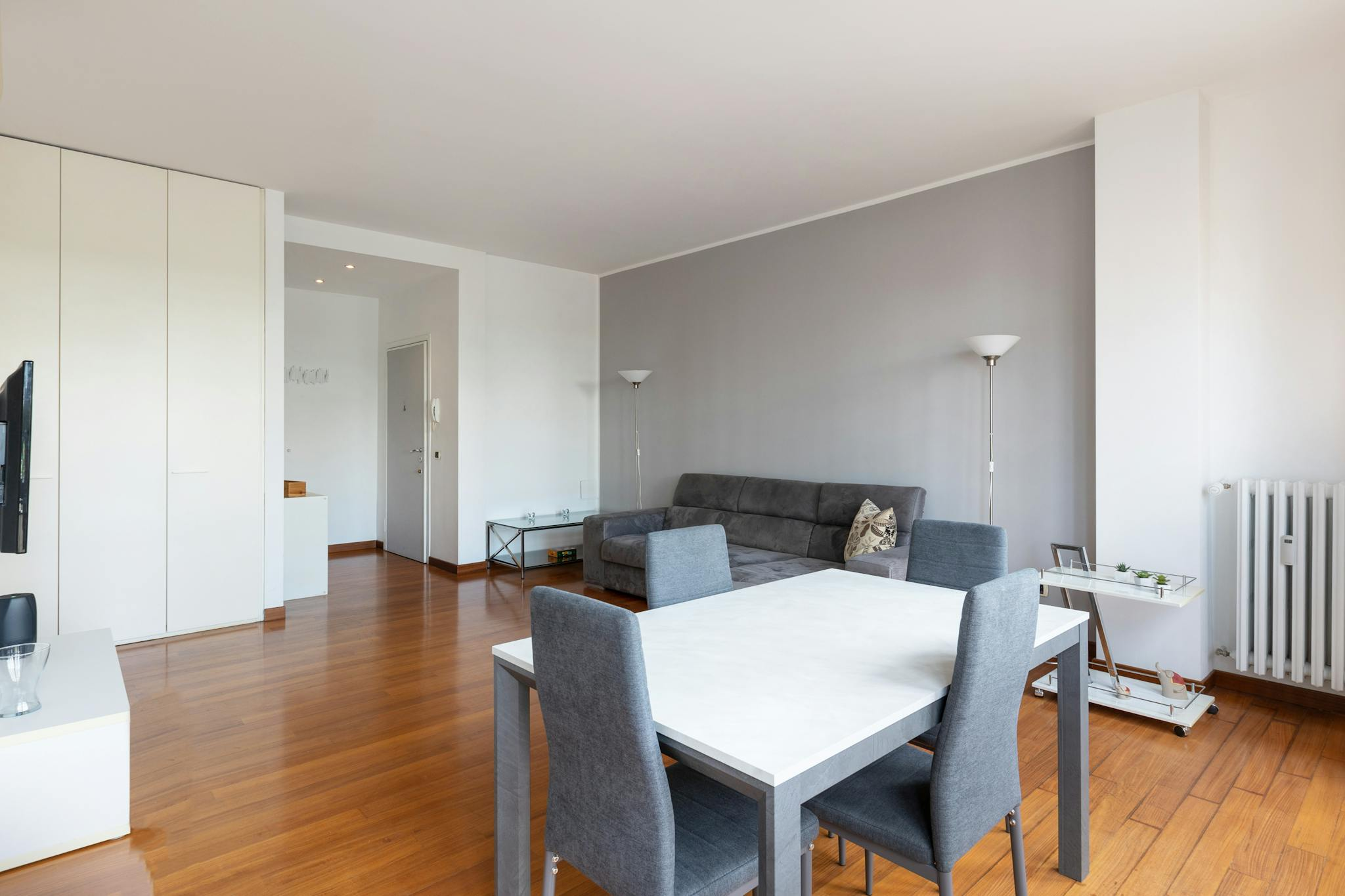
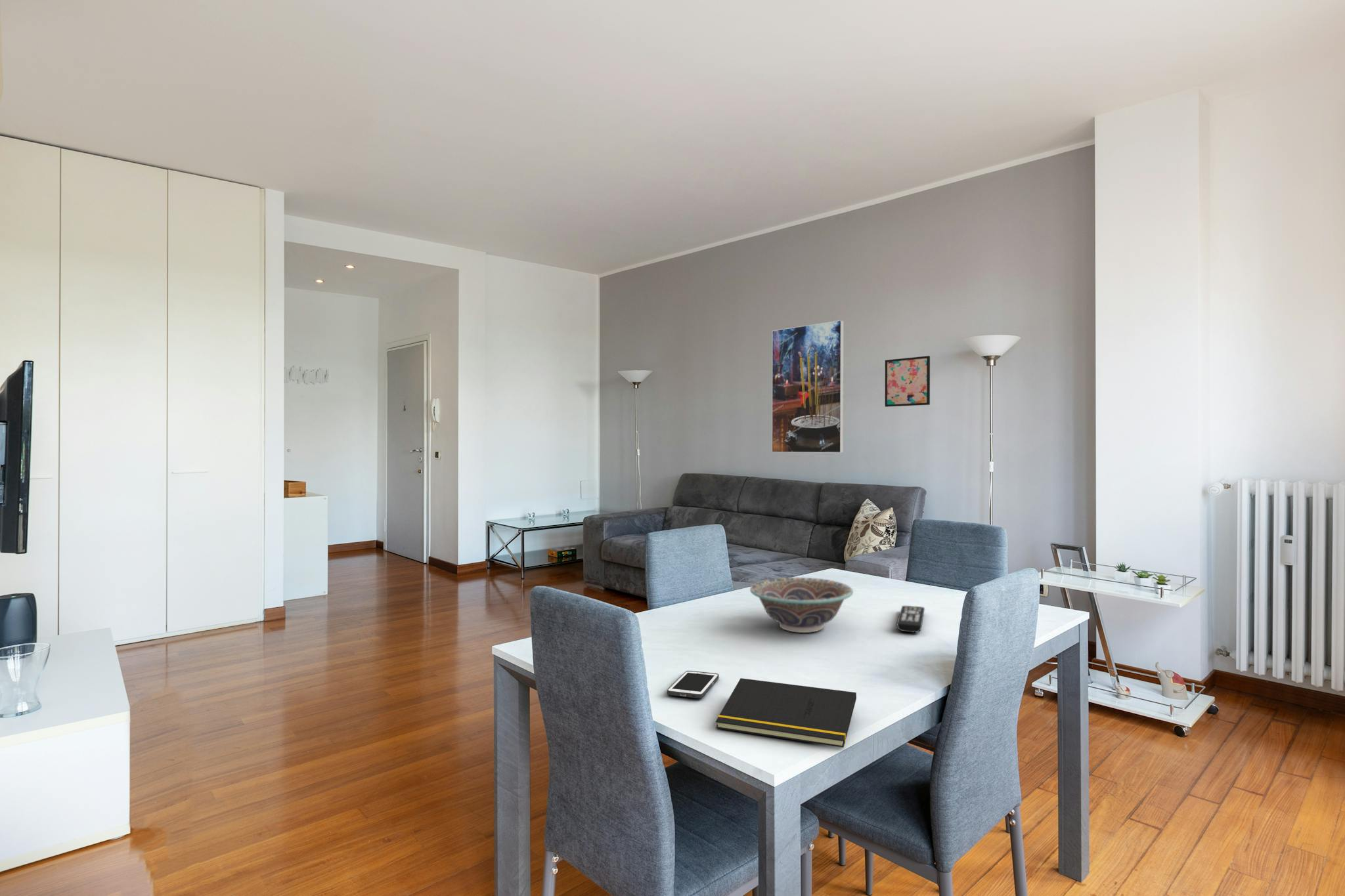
+ remote control (911, 618)
+ cell phone (694, 684)
+ decorative bowl (801, 607)
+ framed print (806, 389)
+ wall art (906, 381)
+ notepad (787, 710)
